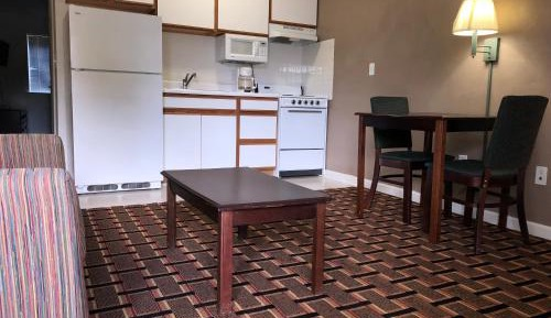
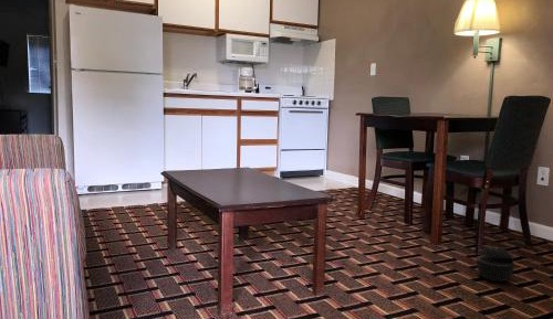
+ speaker (494, 263)
